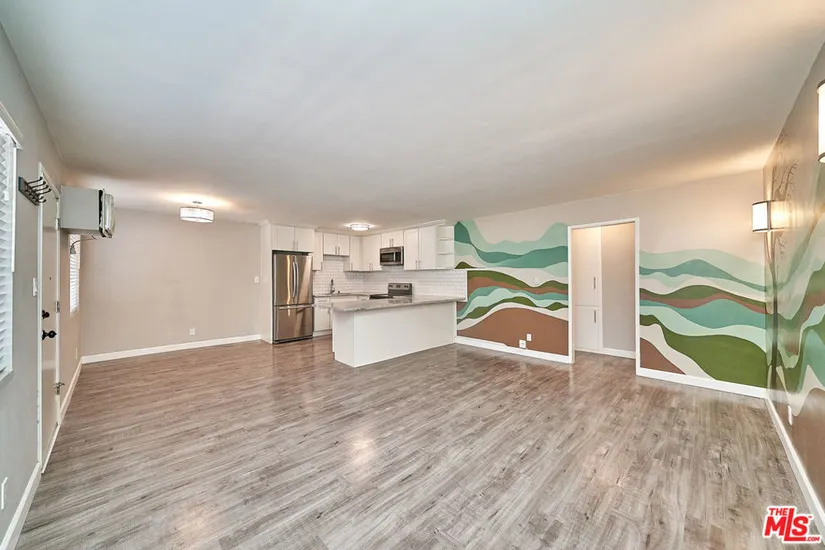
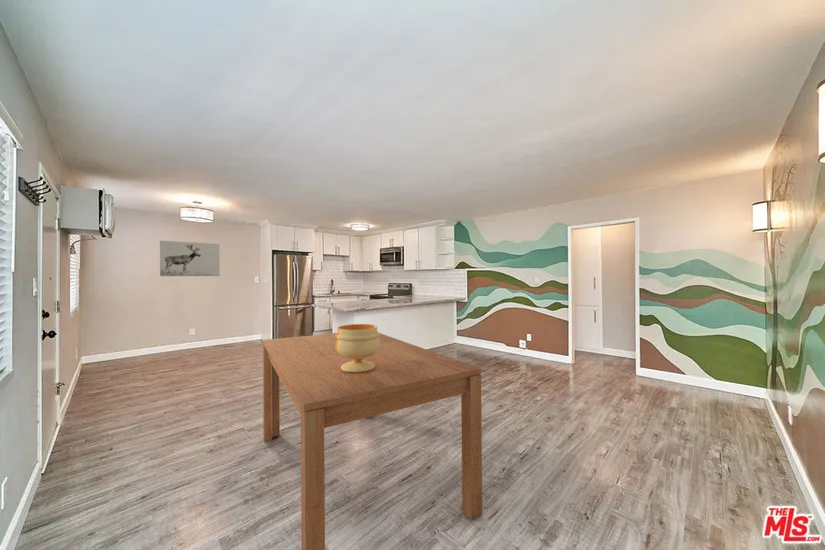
+ dining table (351, 410)
+ wall art (191, 259)
+ footed bowl (357, 347)
